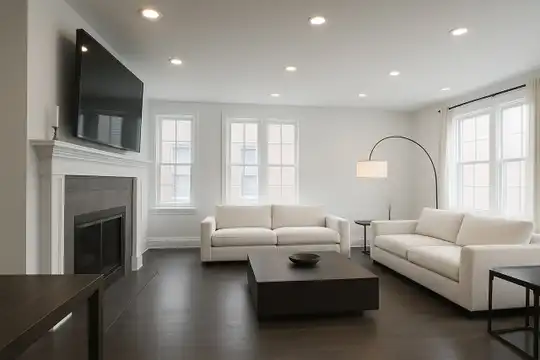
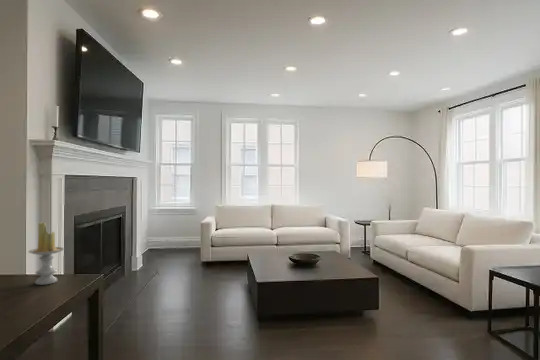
+ candle (46, 252)
